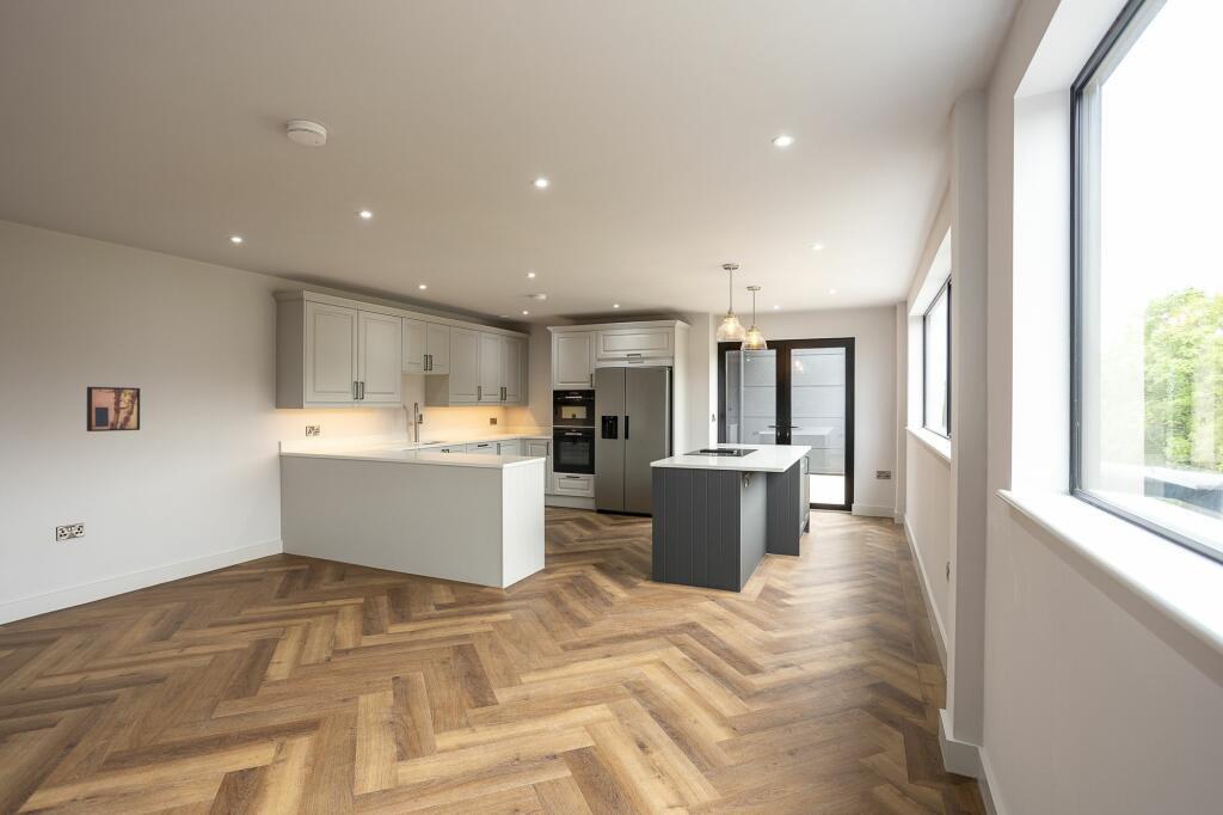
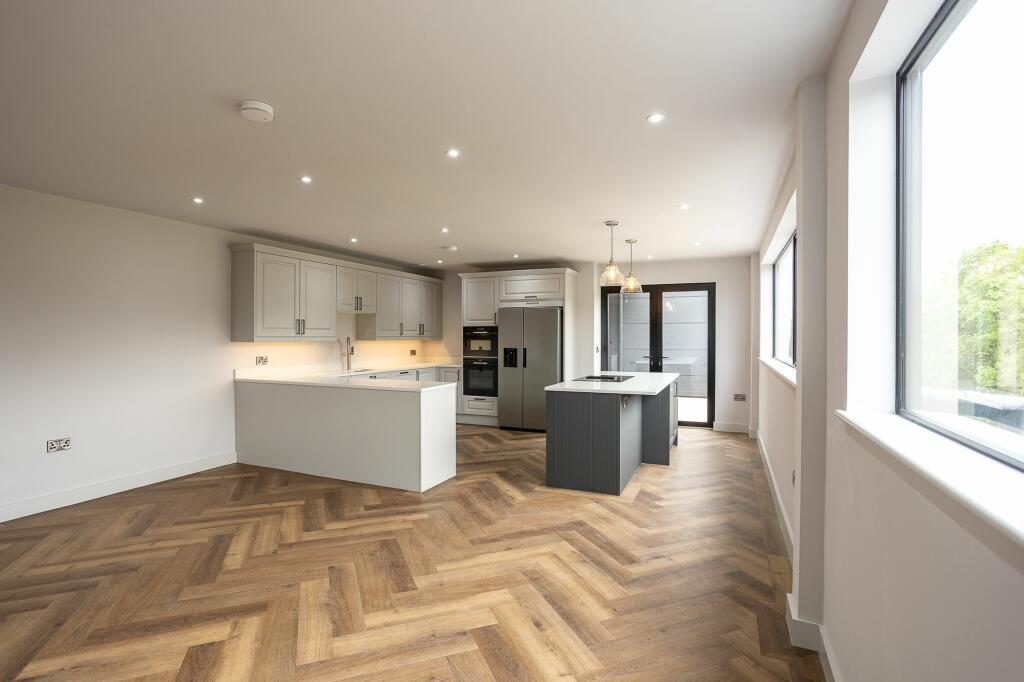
- wall art (113, 409)
